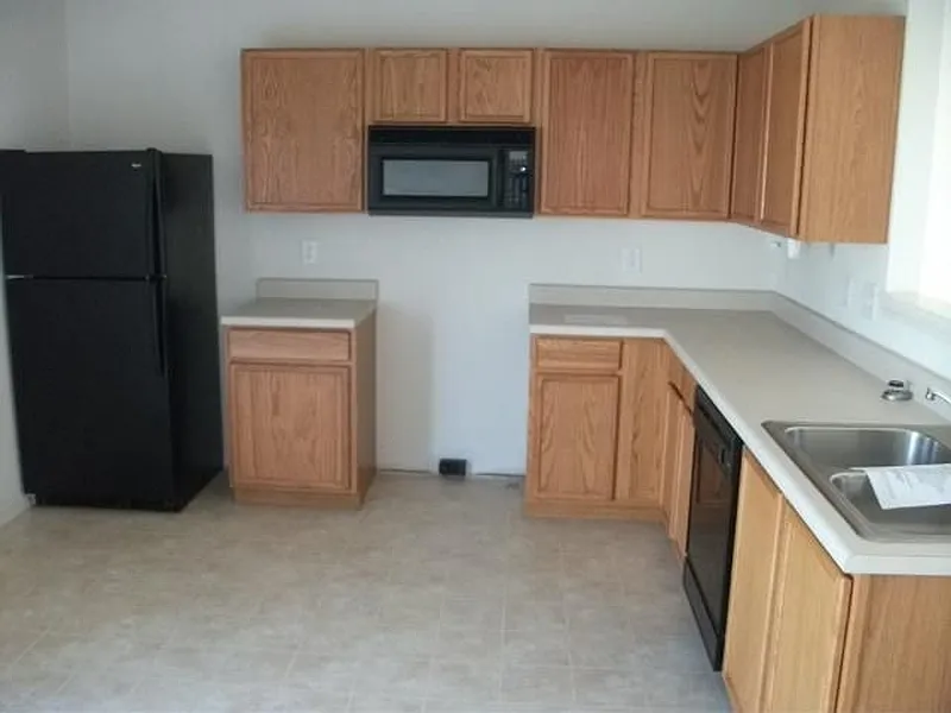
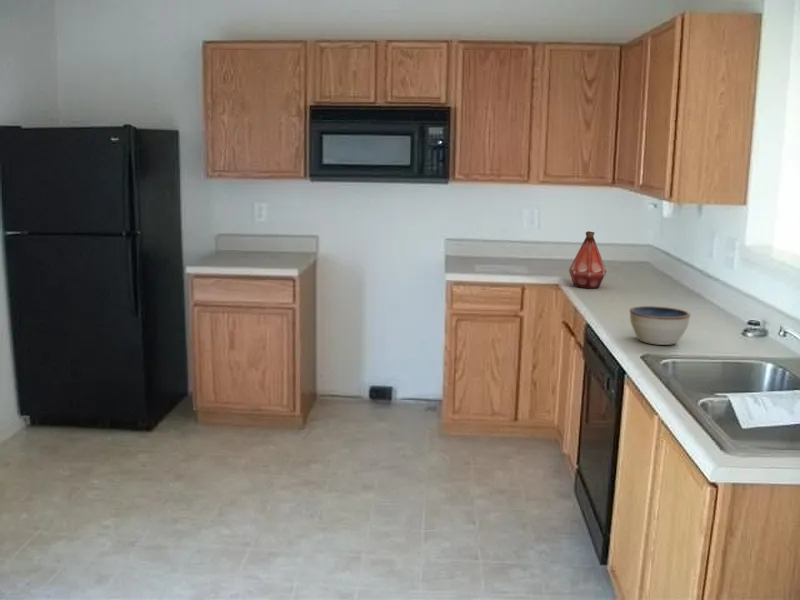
+ bowl (658, 326)
+ bottle (588, 259)
